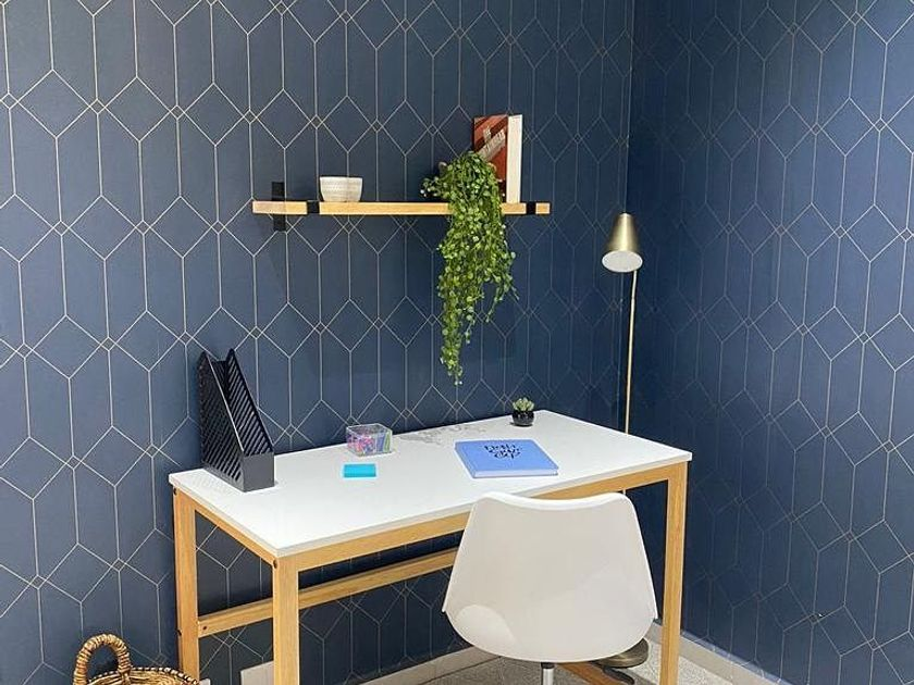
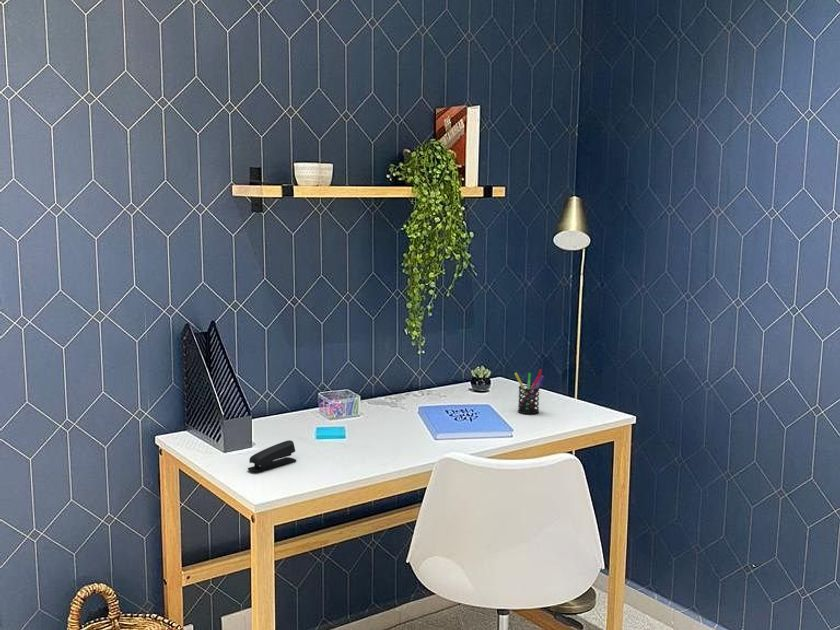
+ pen holder (530, 390)
+ stapler (272, 455)
